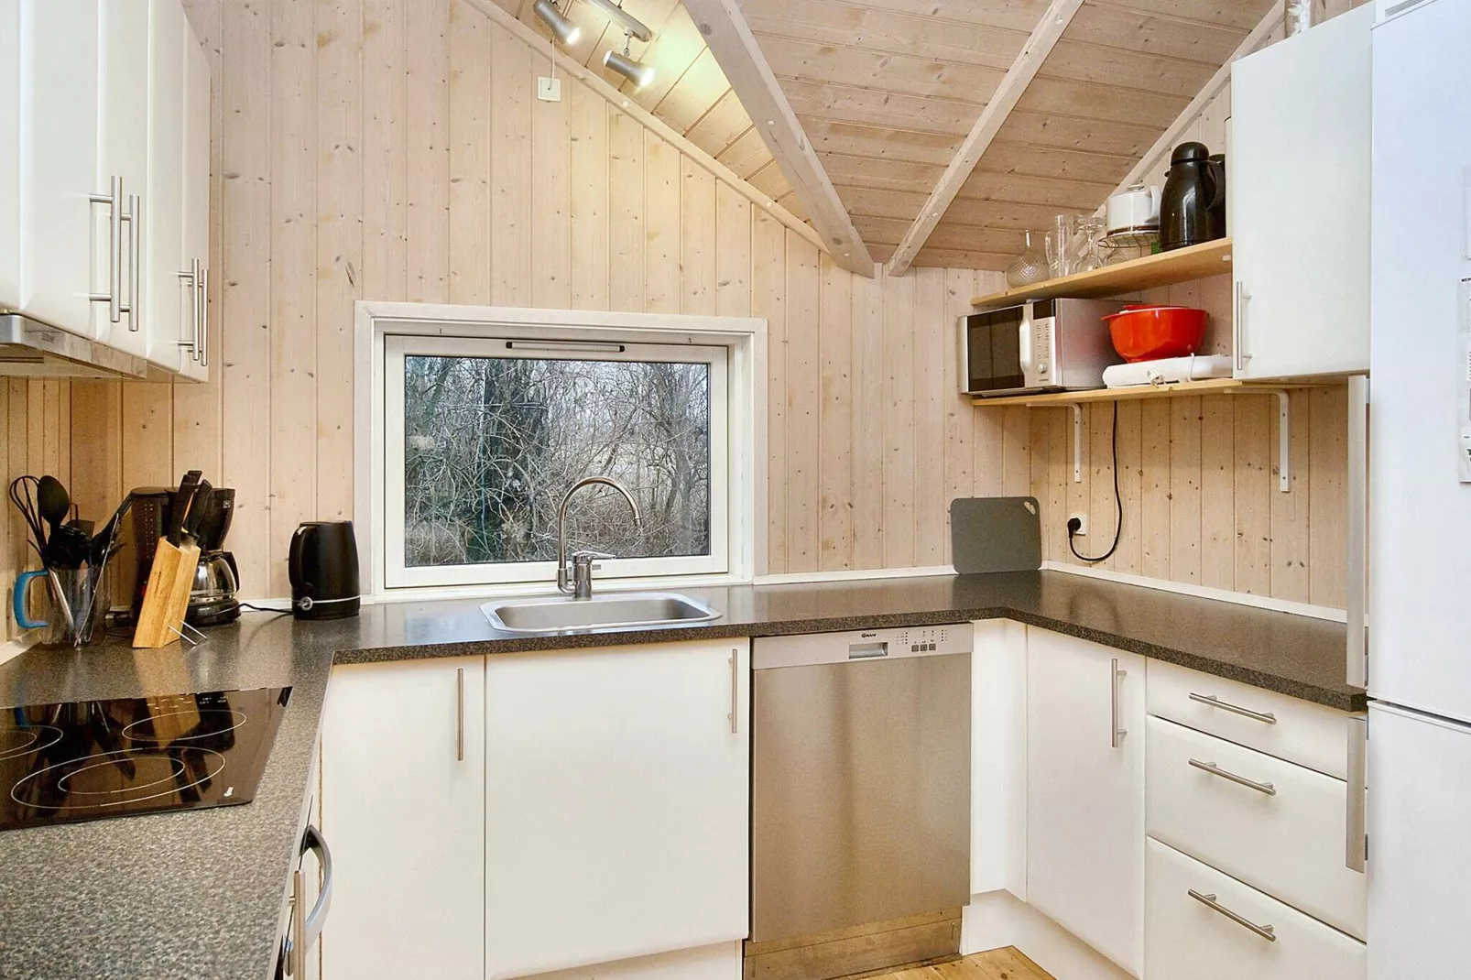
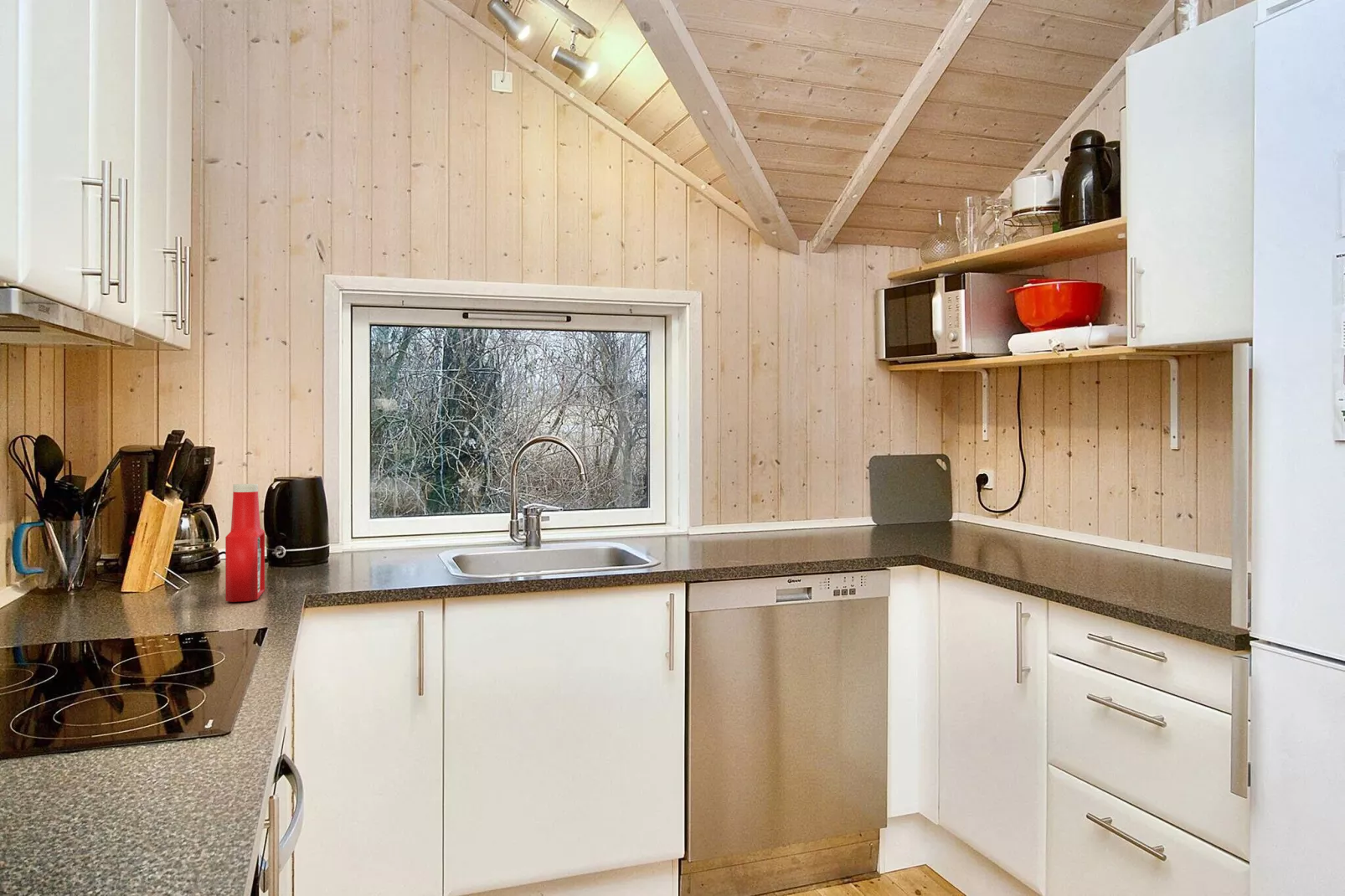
+ soap bottle (245, 540)
